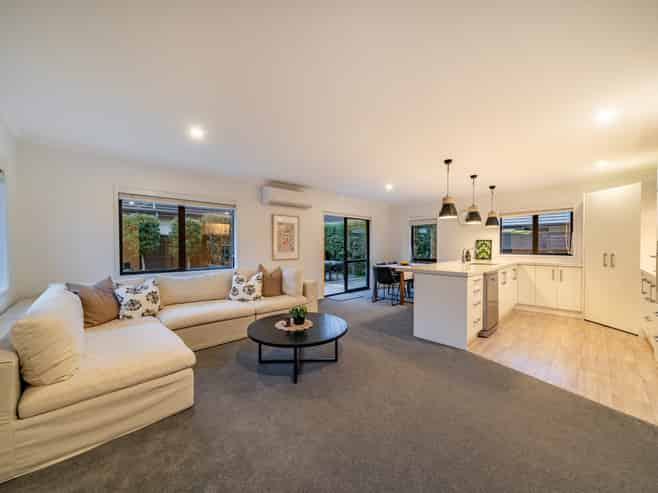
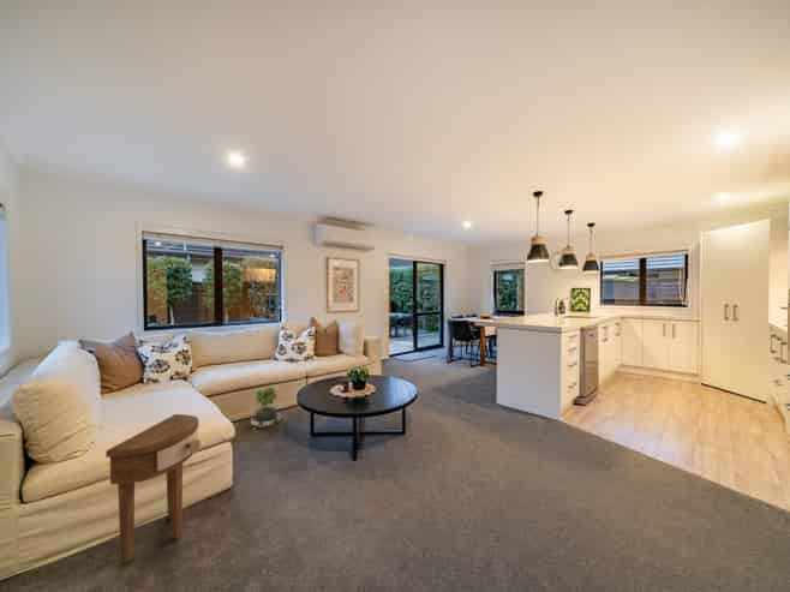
+ side table (155, 477)
+ potted plant (265, 405)
